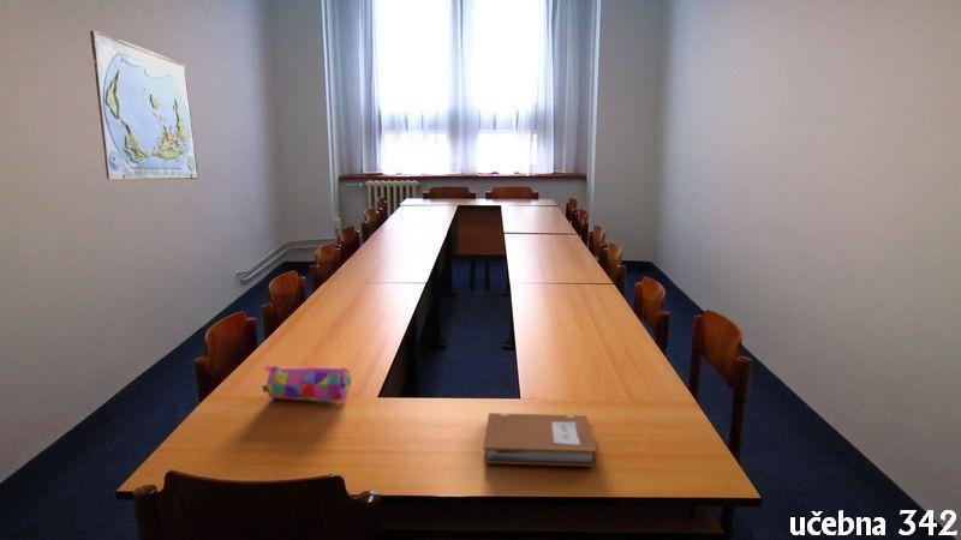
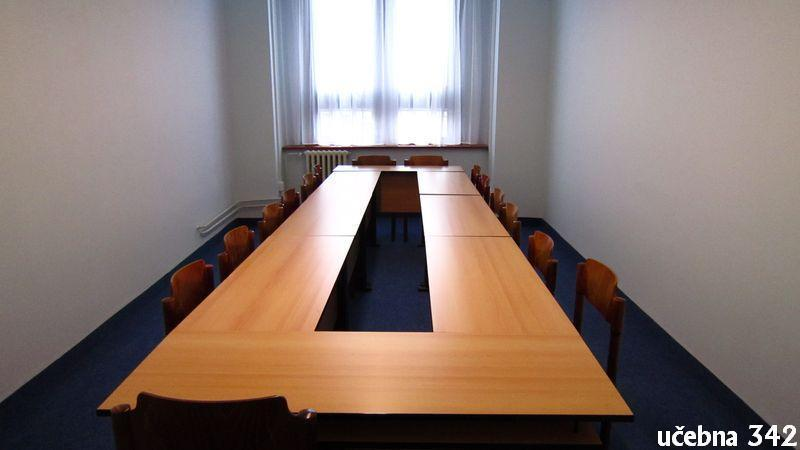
- world map (151, 115)
- notebook (541, 437)
- pencil case (306, 383)
